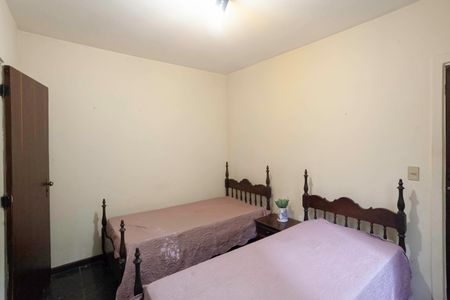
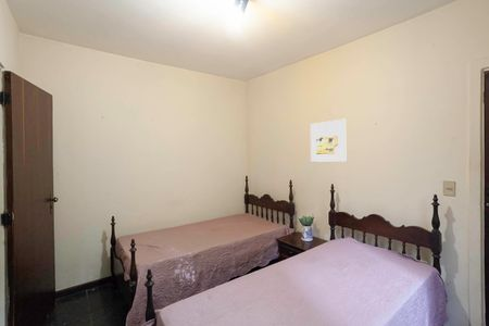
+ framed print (327, 141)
